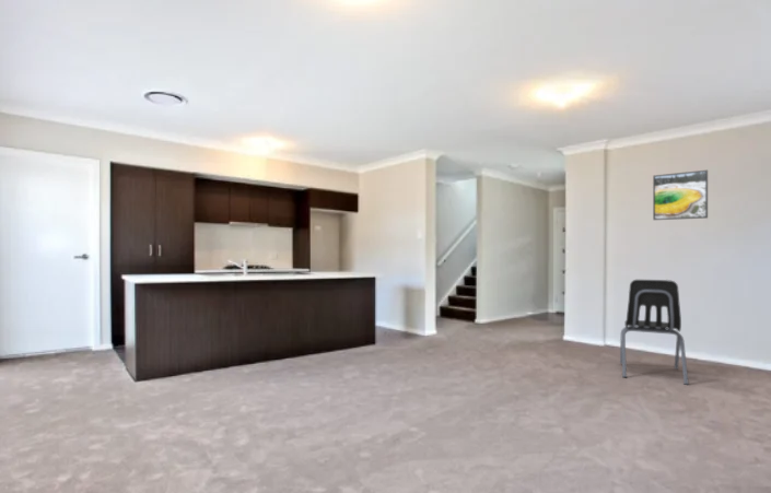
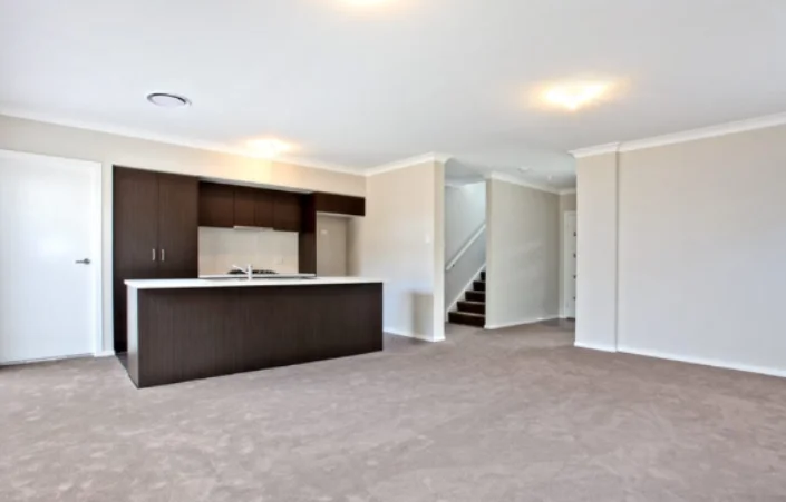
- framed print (679, 196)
- dining chair (651, 326)
